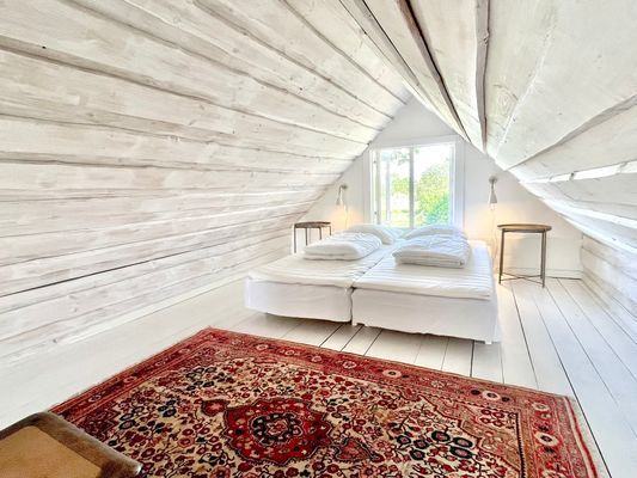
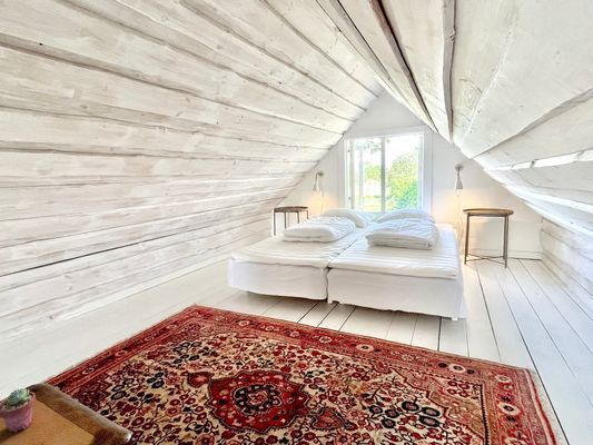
+ potted succulent (17, 407)
